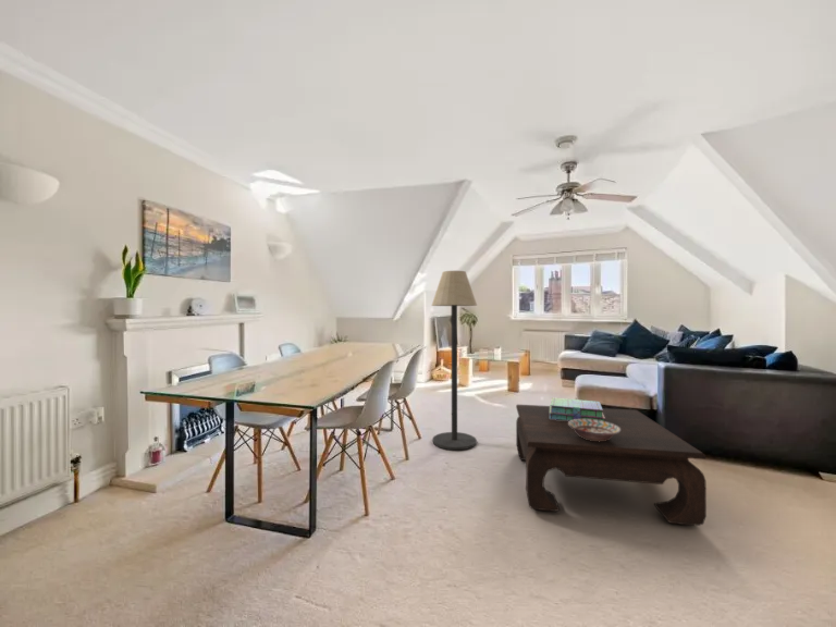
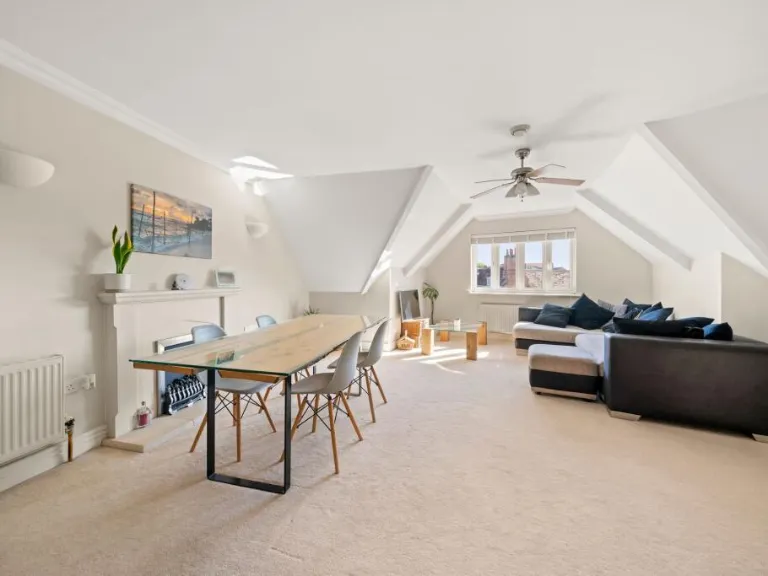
- decorative bowl (593, 431)
- stack of books (575, 409)
- coffee table (590, 453)
- floor lamp (454, 356)
